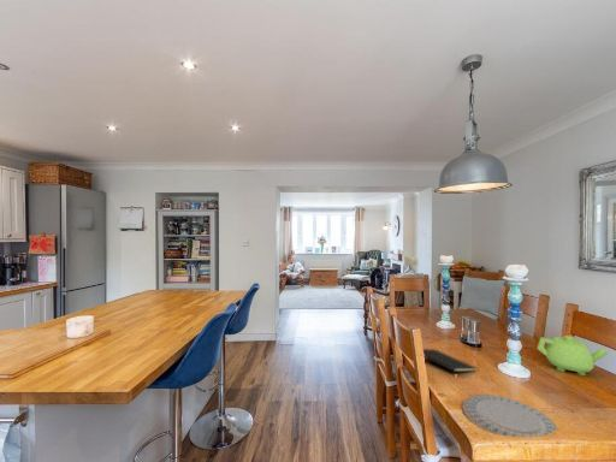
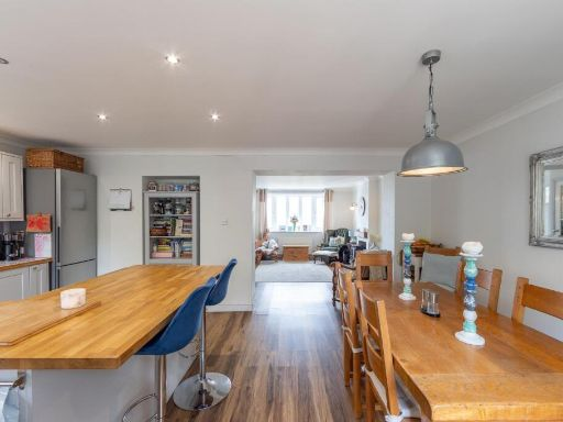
- chinaware (508, 415)
- notepad (444, 359)
- teapot (570, 353)
